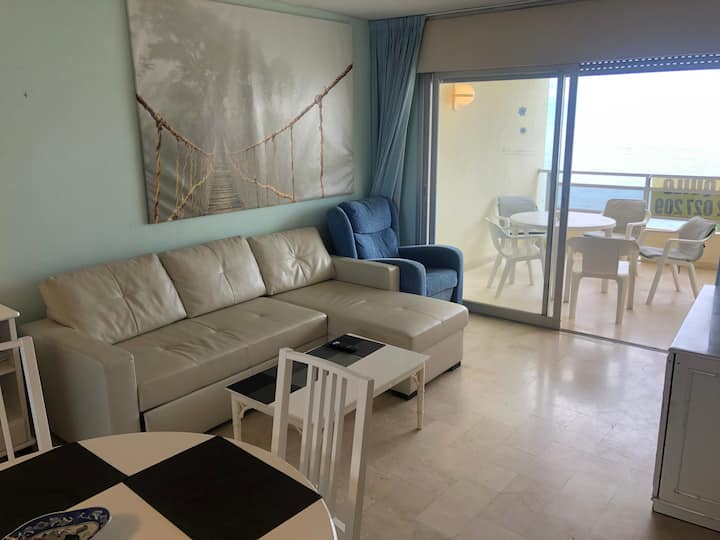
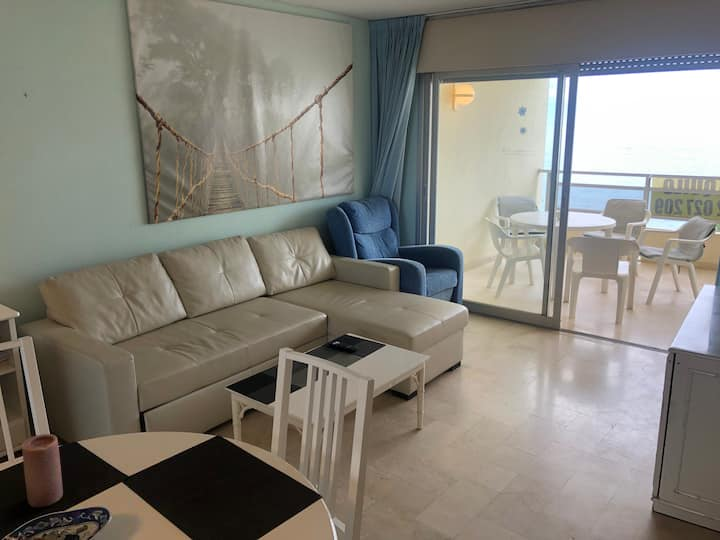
+ candle (42, 469)
